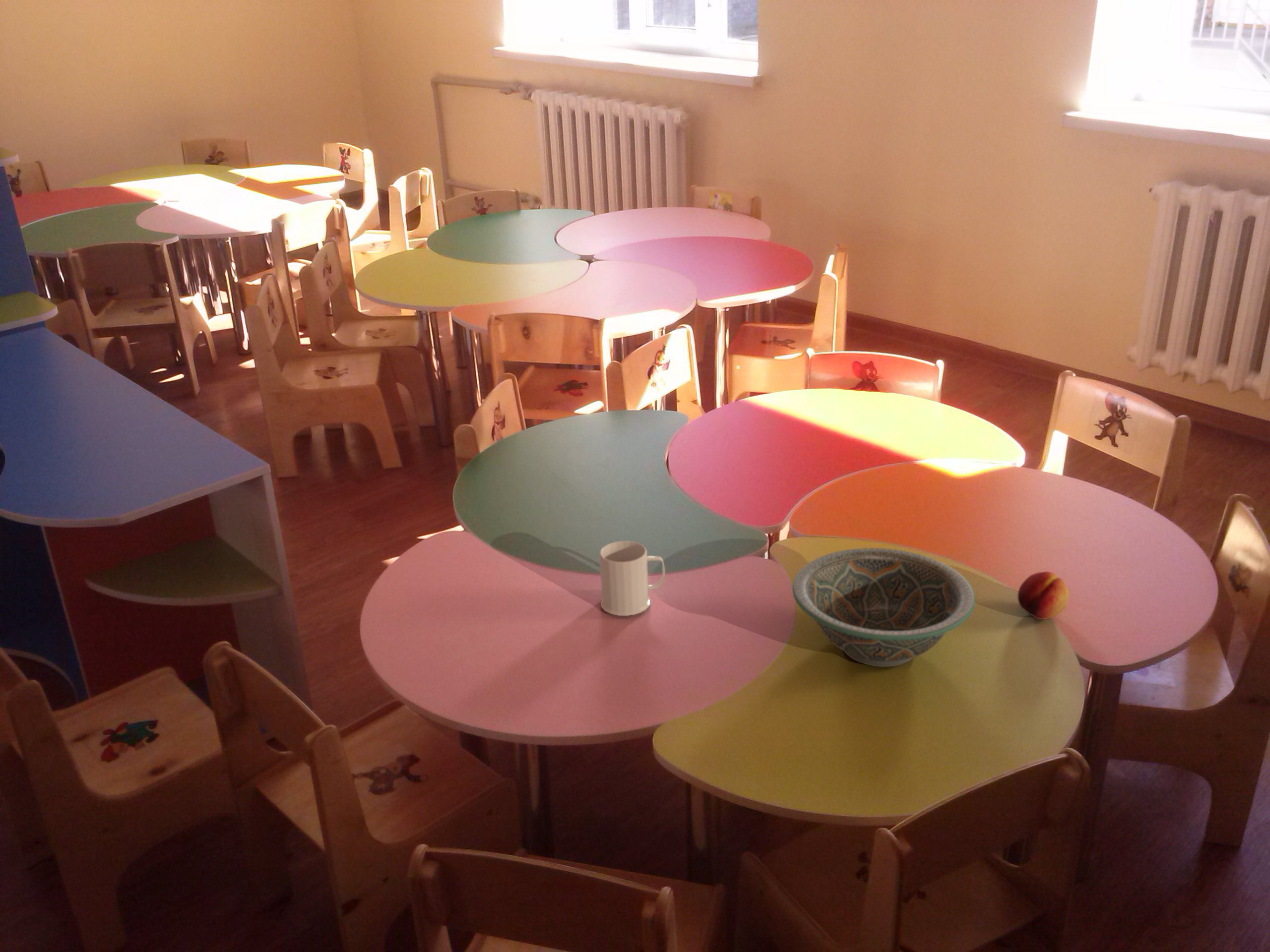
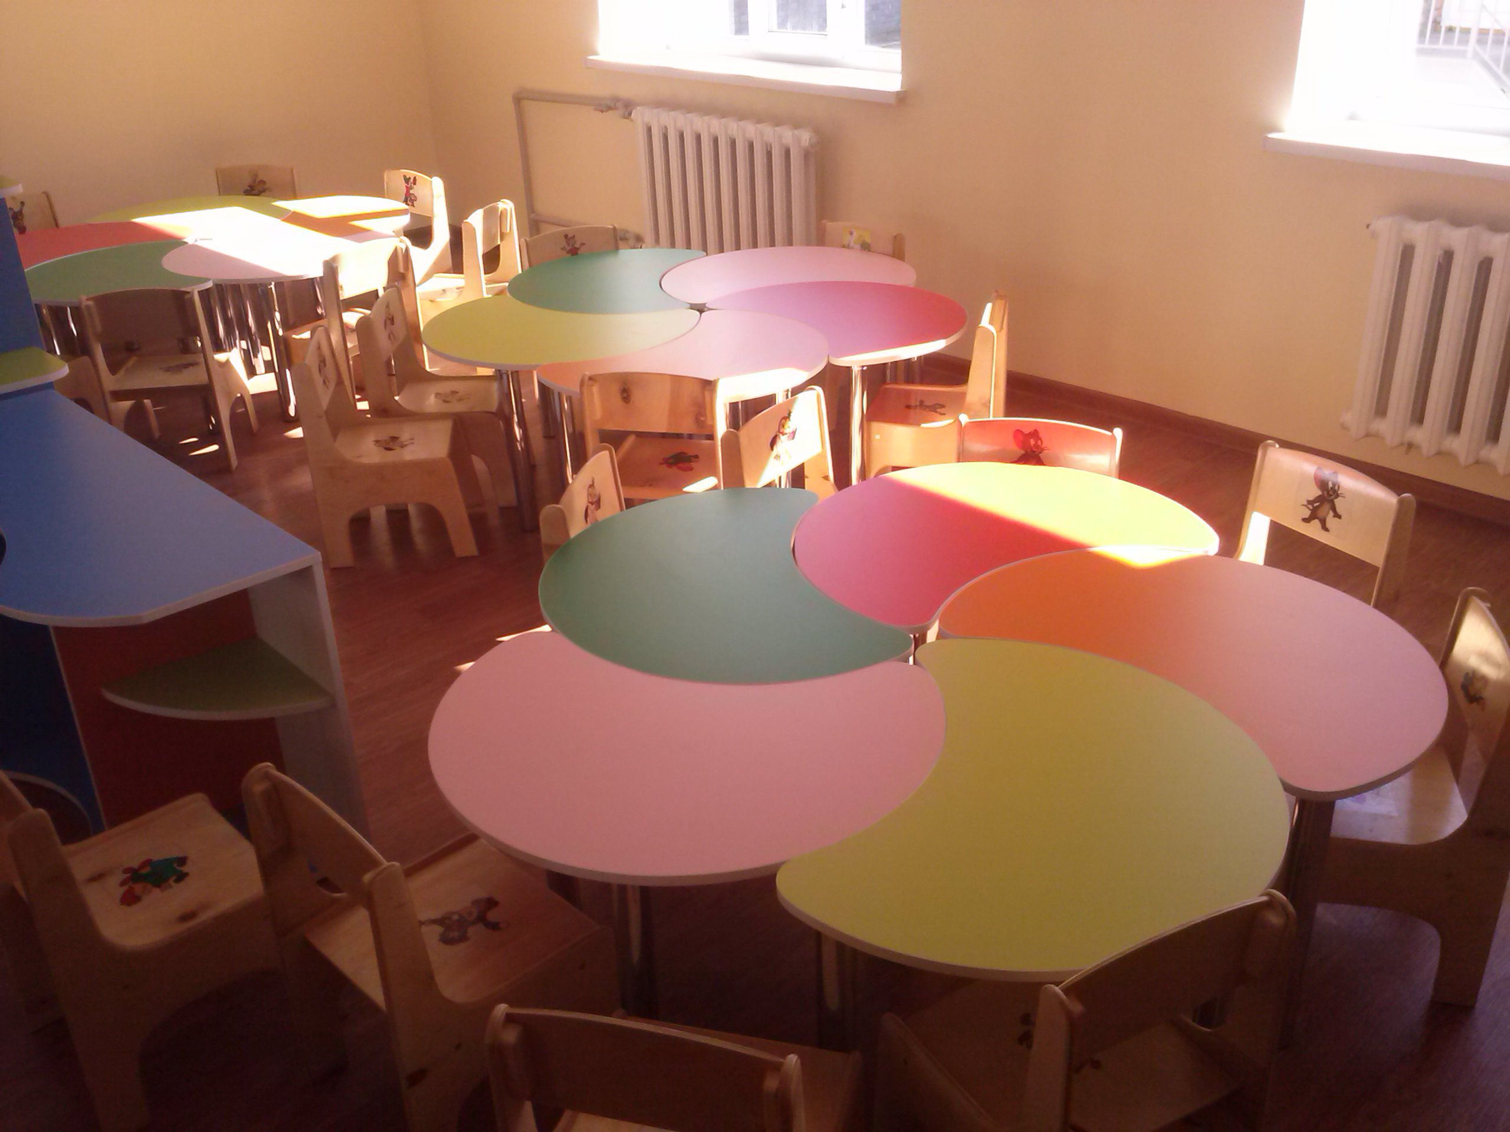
- fruit (1043, 594)
- decorative bowl (881, 618)
- mug (632, 576)
